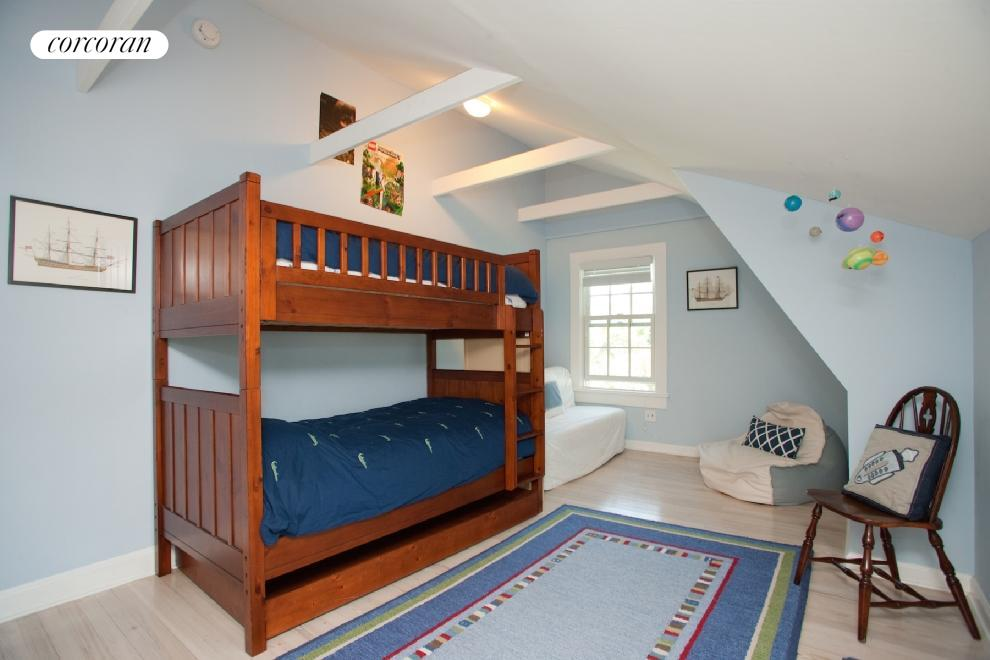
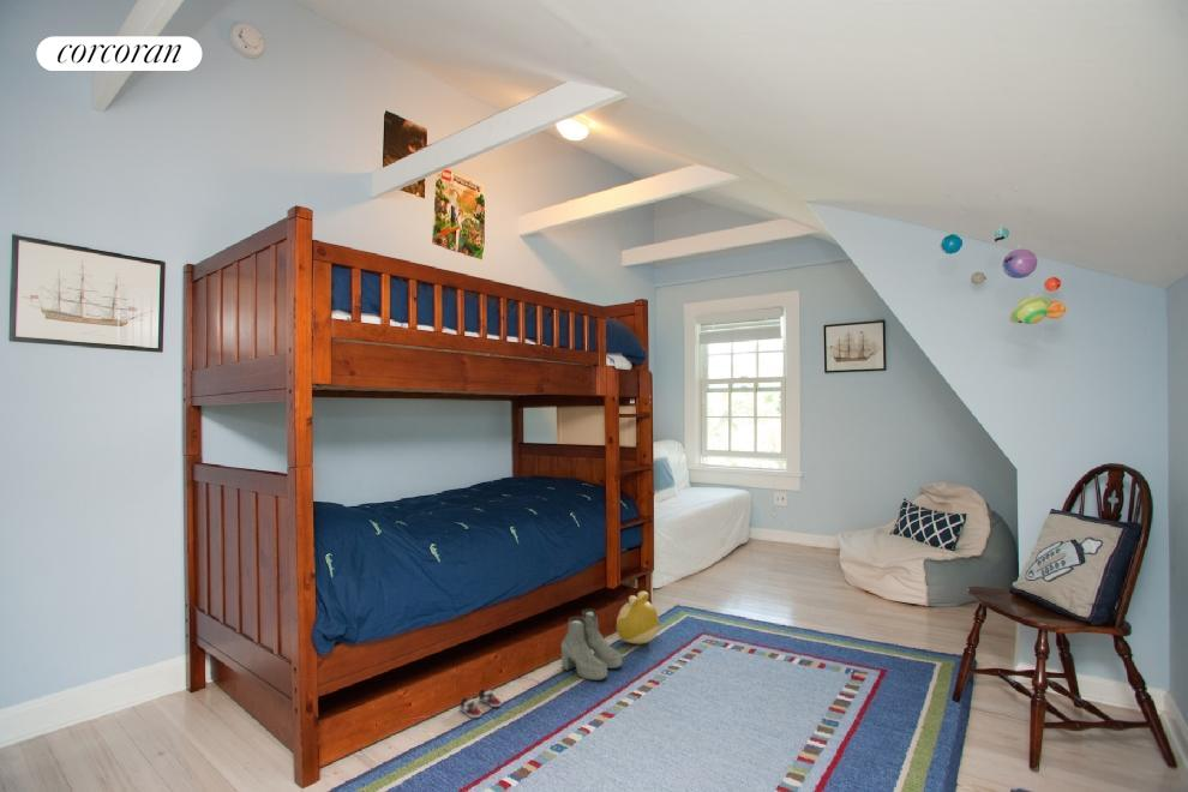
+ plush toy (637, 617)
+ sneaker (481, 701)
+ boots (590, 642)
